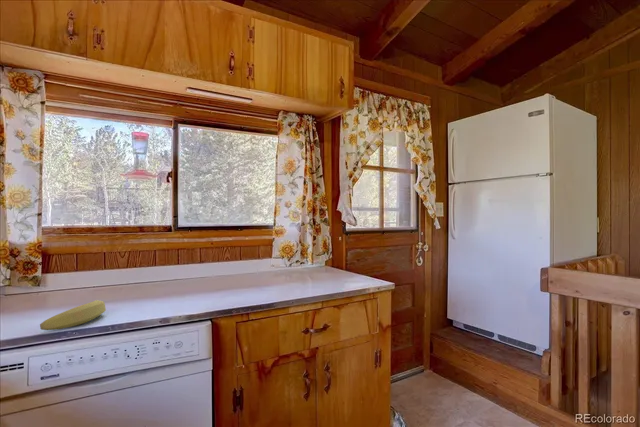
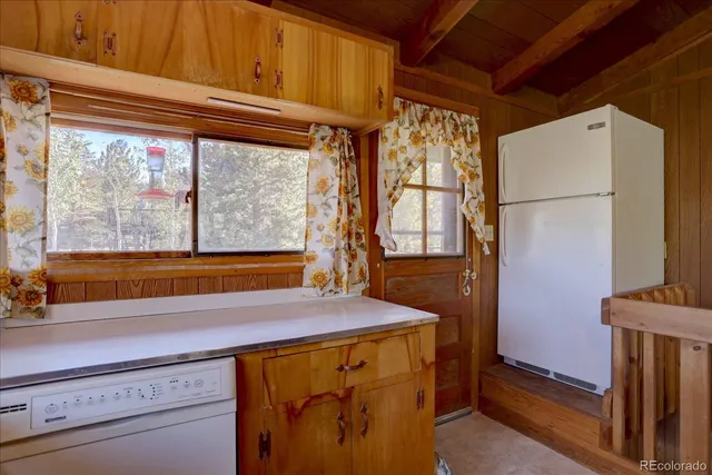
- banana (78, 311)
